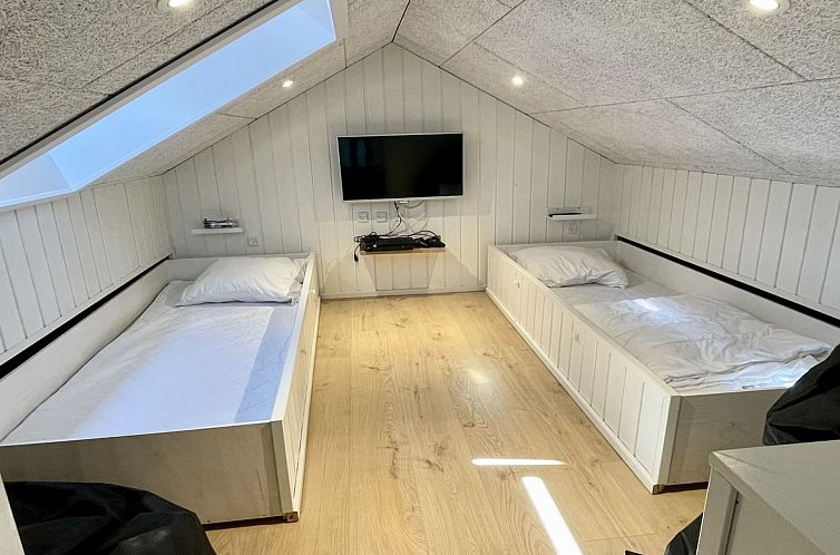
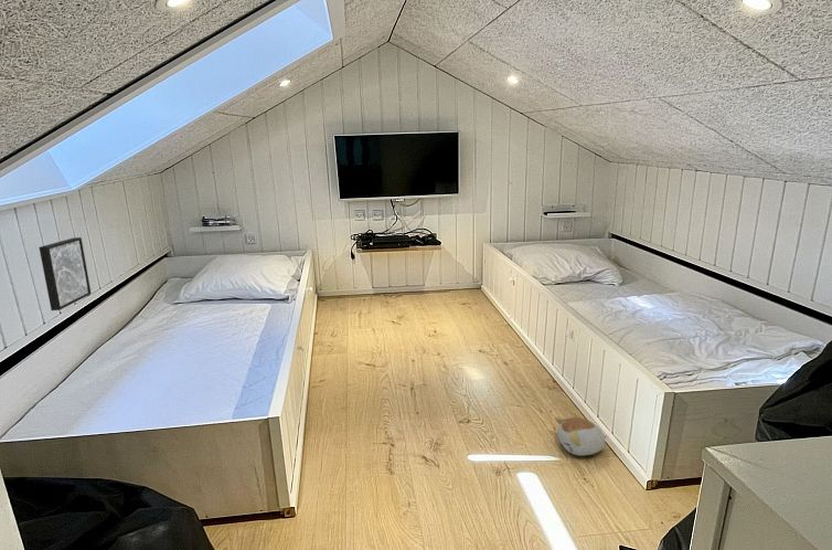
+ plush toy (584, 434)
+ wall art (66, 272)
